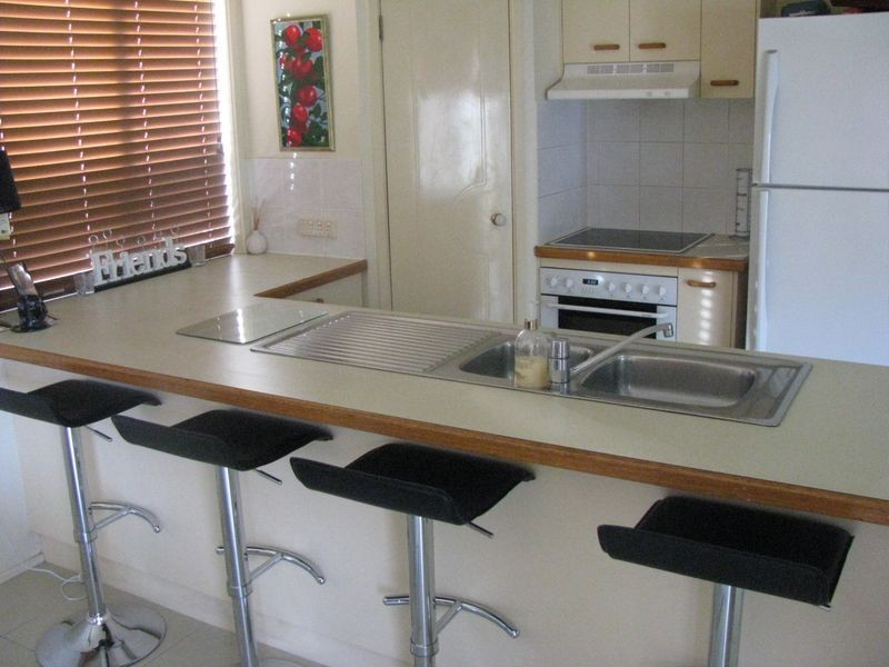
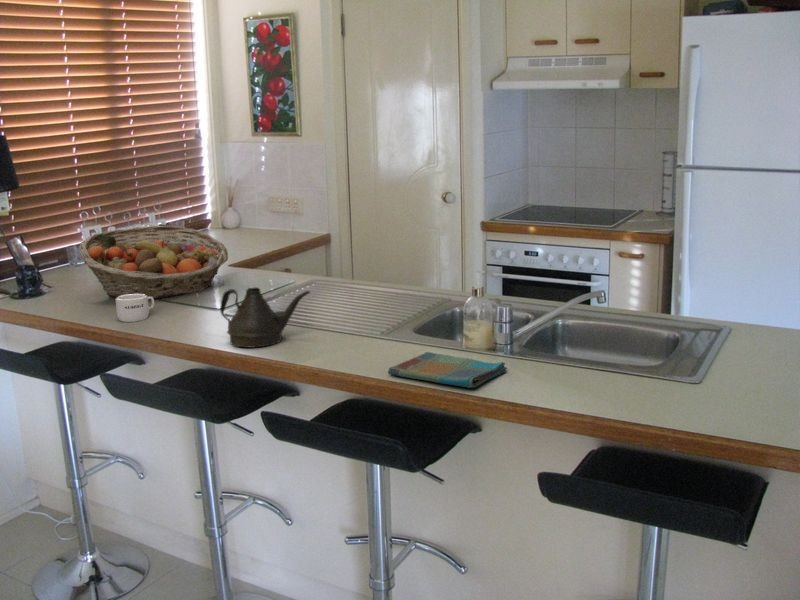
+ dish towel (447, 368)
+ mug (136, 307)
+ fruit basket (155, 261)
+ teapot (265, 315)
